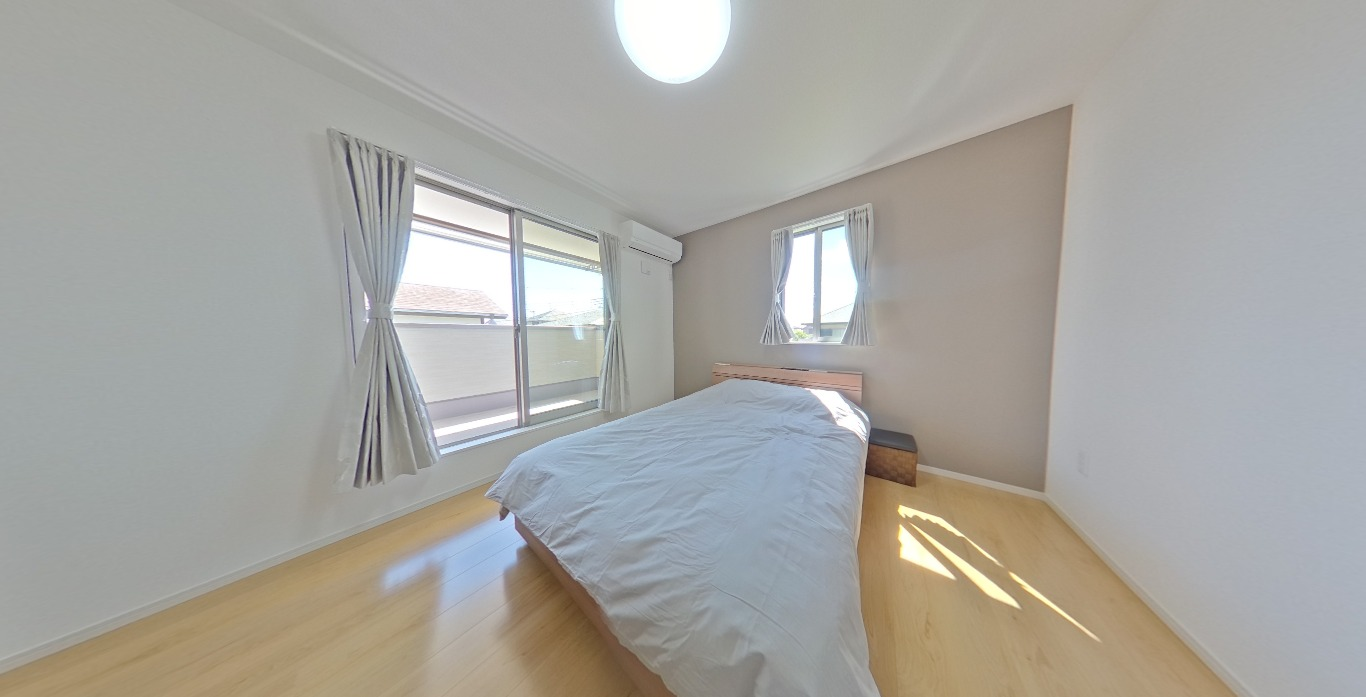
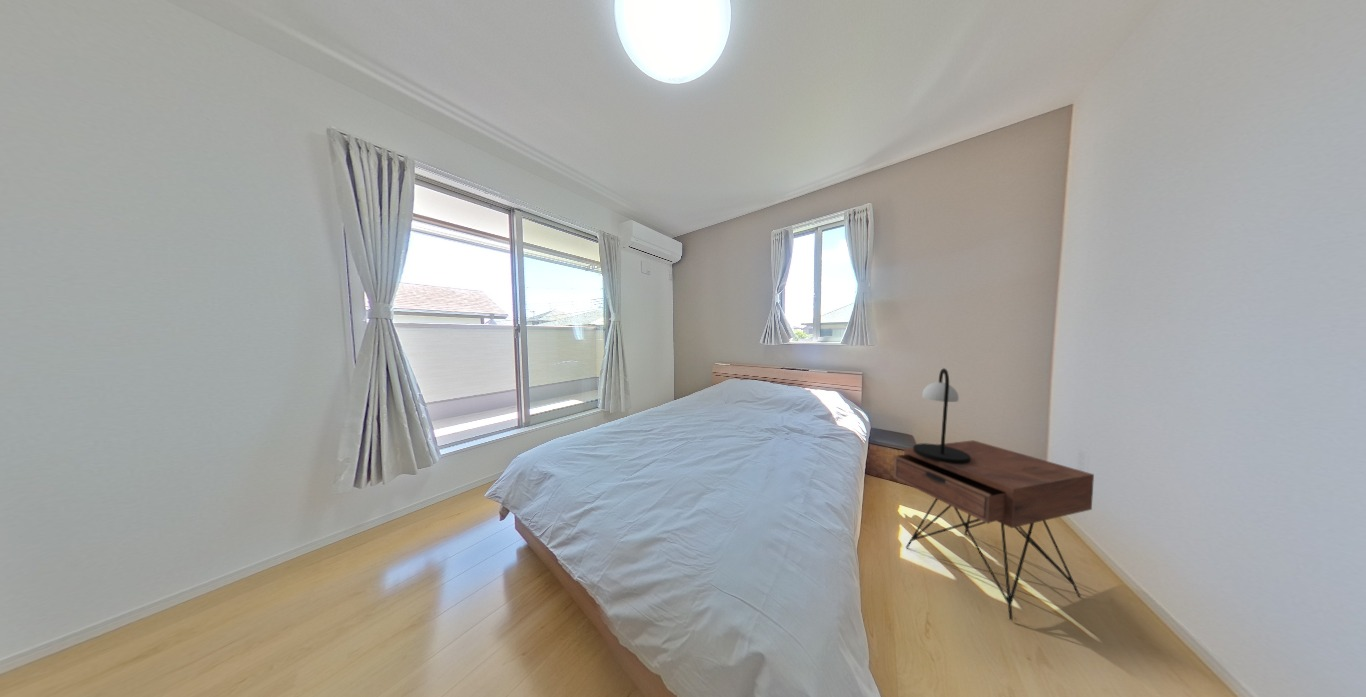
+ nightstand (980, 516)
+ table lamp (943, 411)
